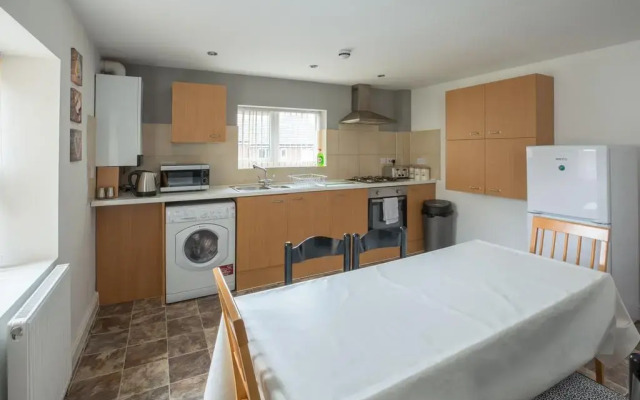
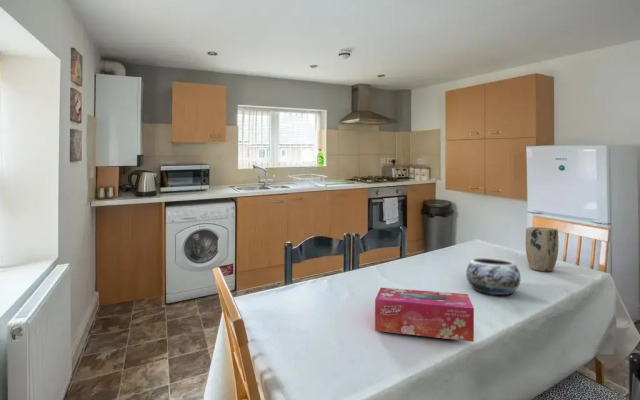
+ decorative bowl (492, 275)
+ plant pot (541, 248)
+ tissue box (422, 311)
